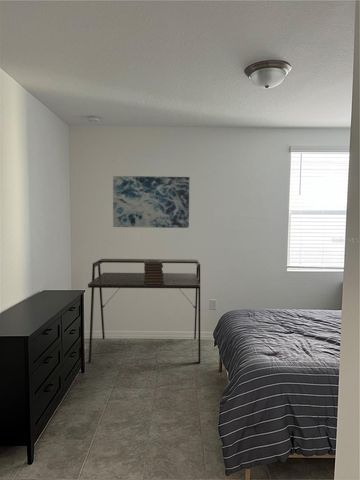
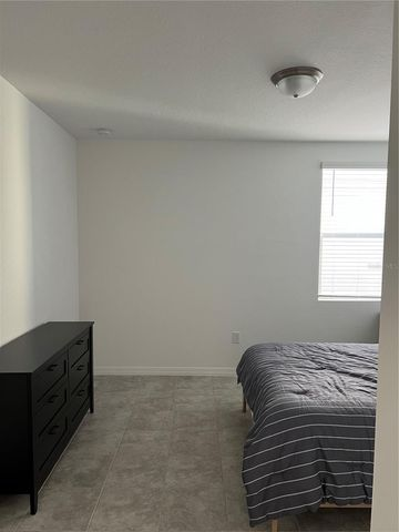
- desk (147, 287)
- wall art (151, 202)
- book stack (153, 271)
